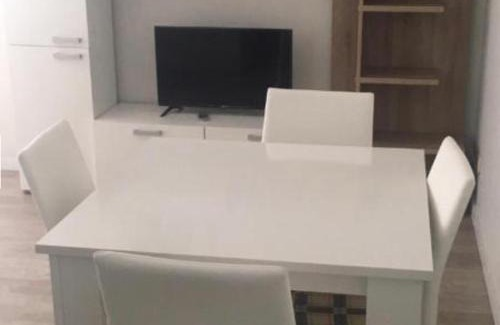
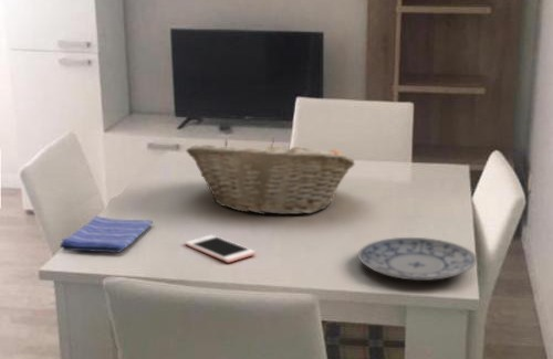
+ dish towel (107, 232)
+ fruit basket (270, 169)
+ plate (416, 261)
+ cell phone (219, 247)
